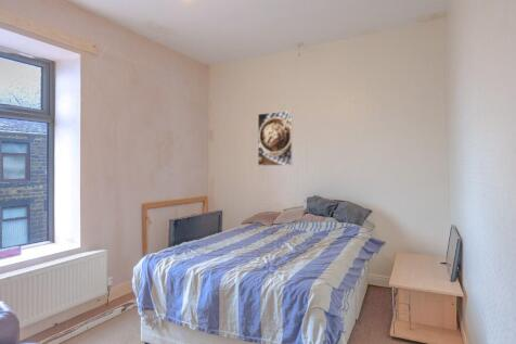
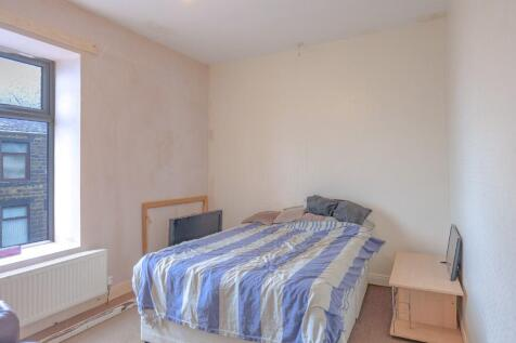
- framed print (274, 139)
